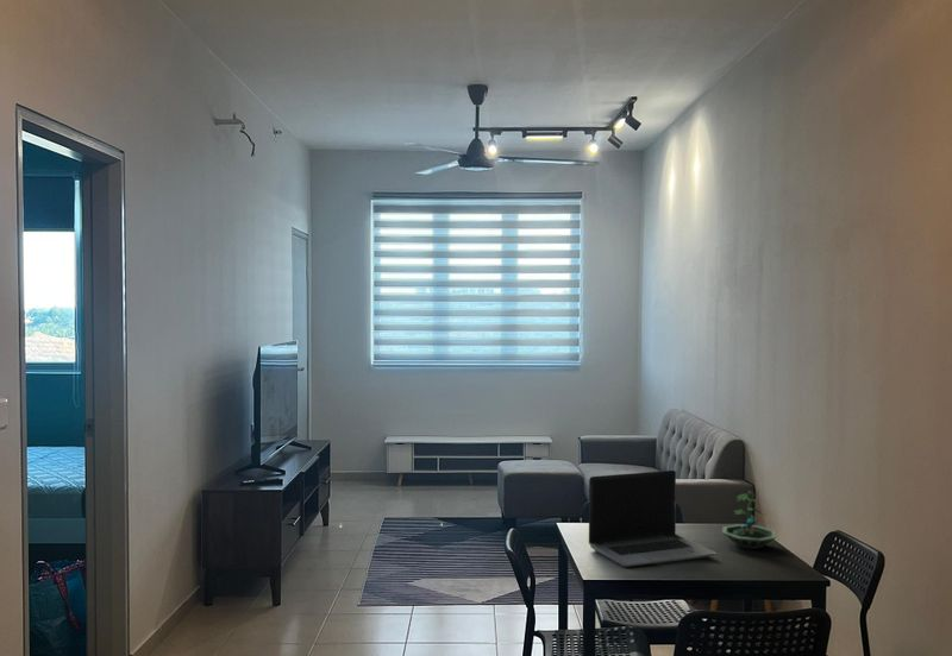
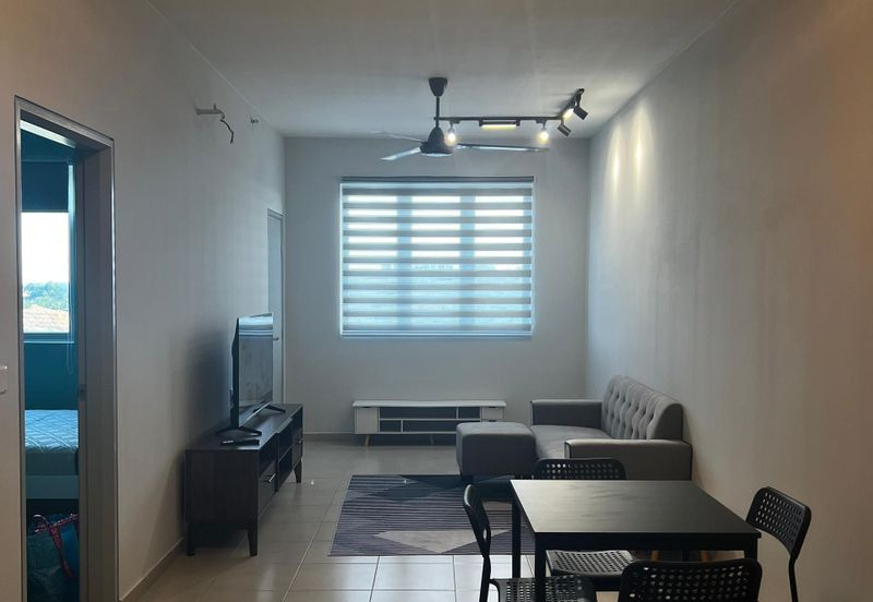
- terrarium (749, 503)
- laptop computer (651, 517)
